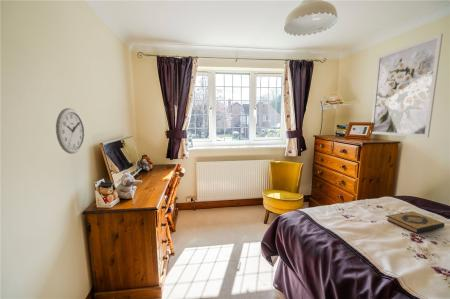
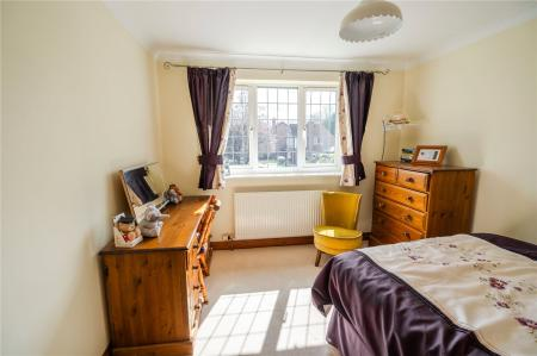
- wall clock (72, 131)
- wall art (400, 92)
- hardback book (414, 221)
